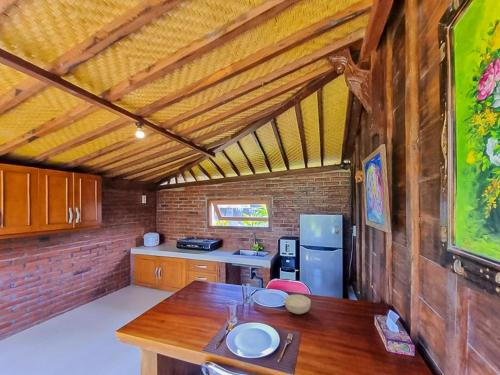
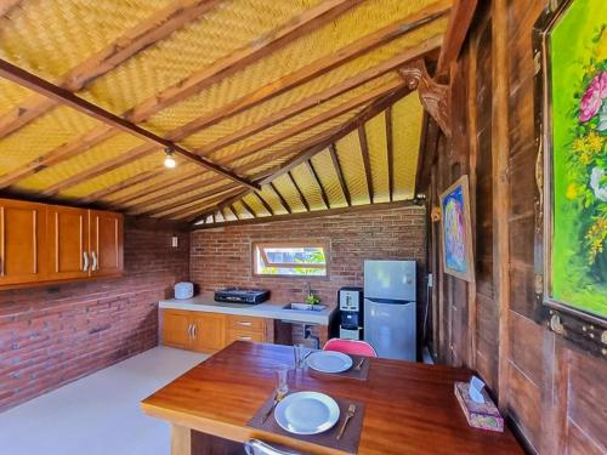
- cereal bowl (297, 305)
